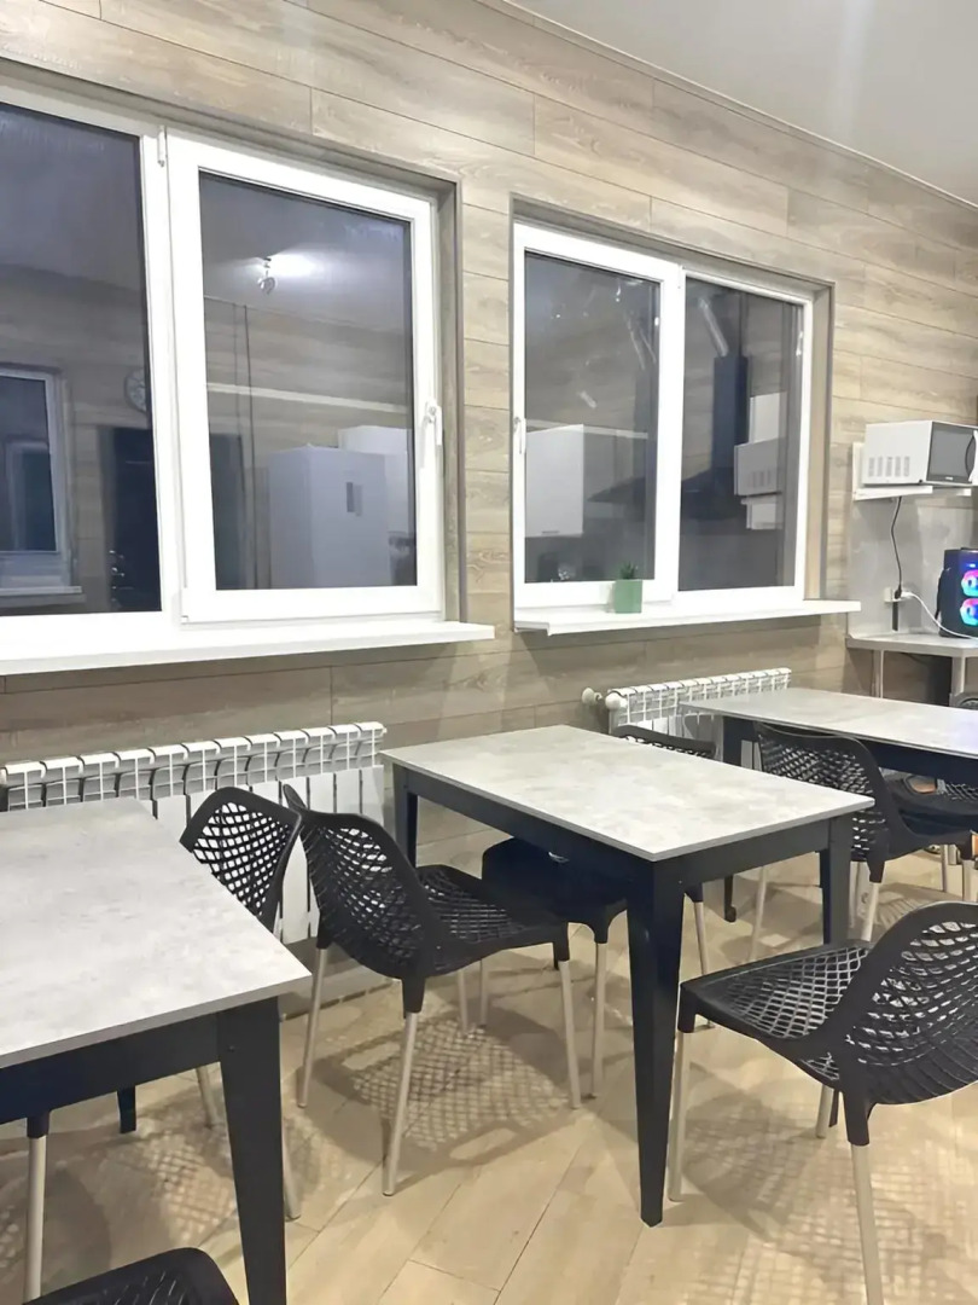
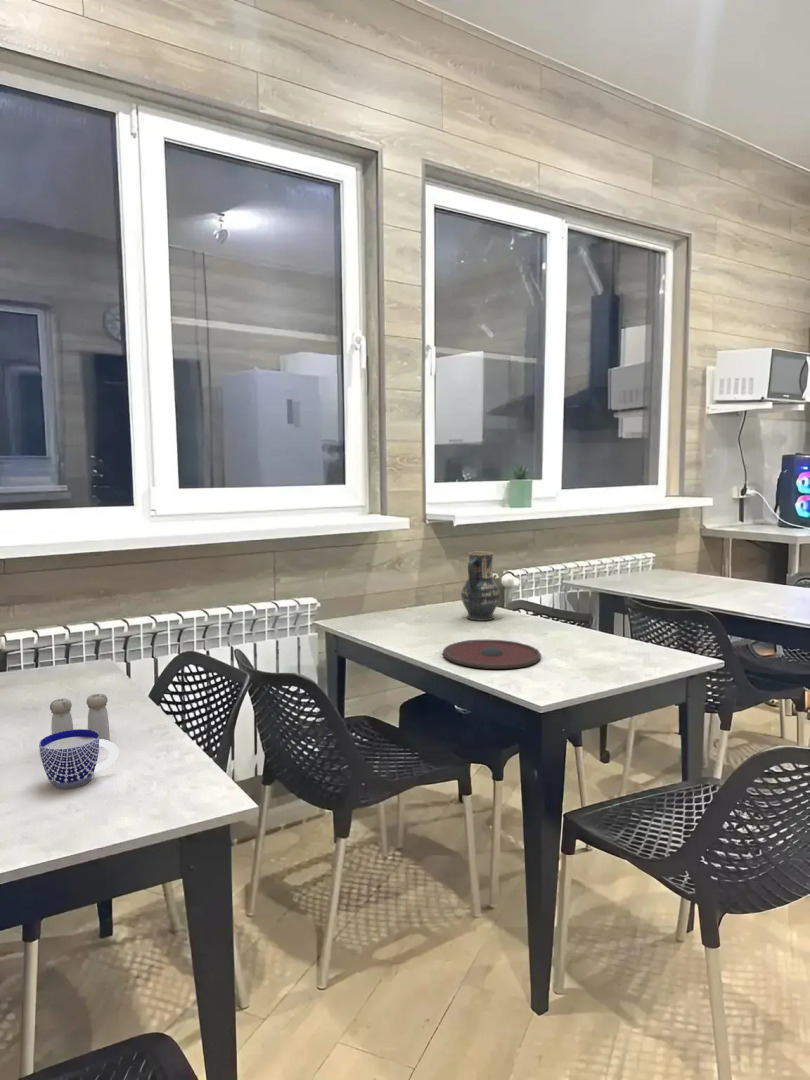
+ vase (480, 585)
+ cup (80, 758)
+ plate (491, 651)
+ salt and pepper shaker (72, 722)
